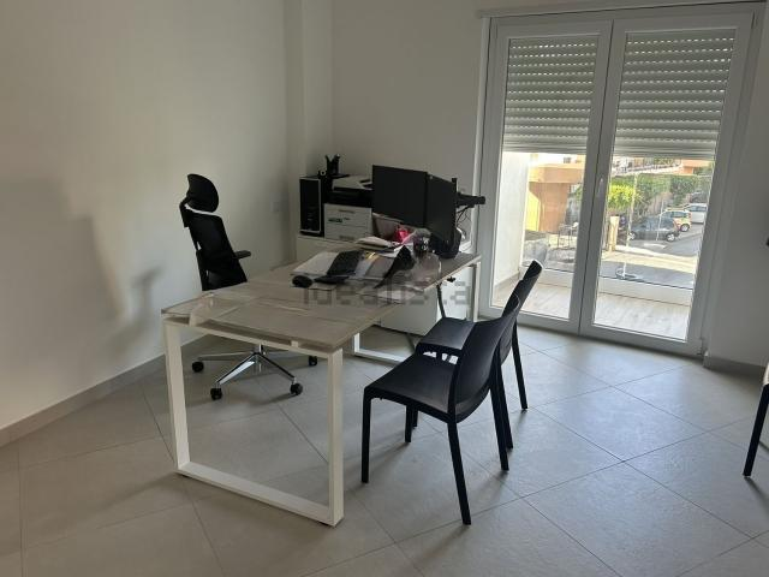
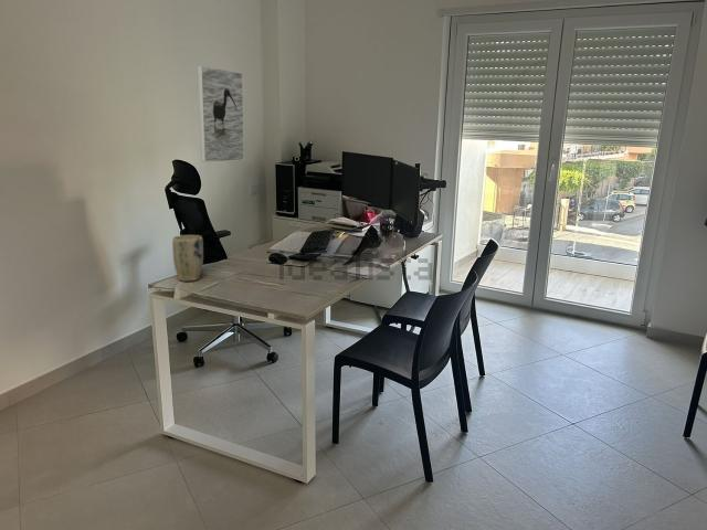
+ plant pot (188, 257)
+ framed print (222, 116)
